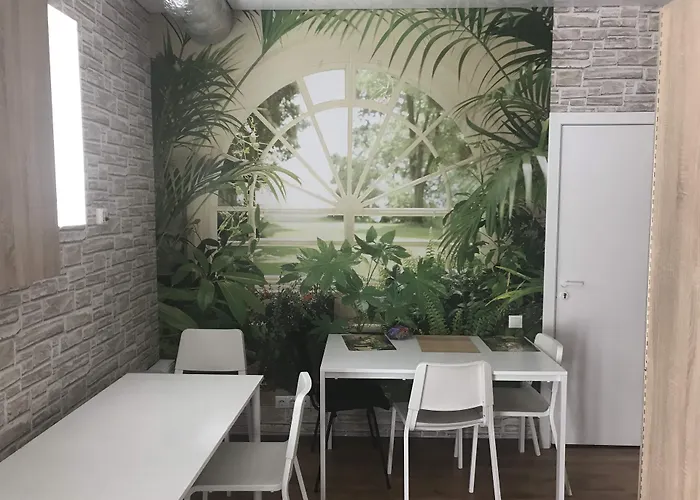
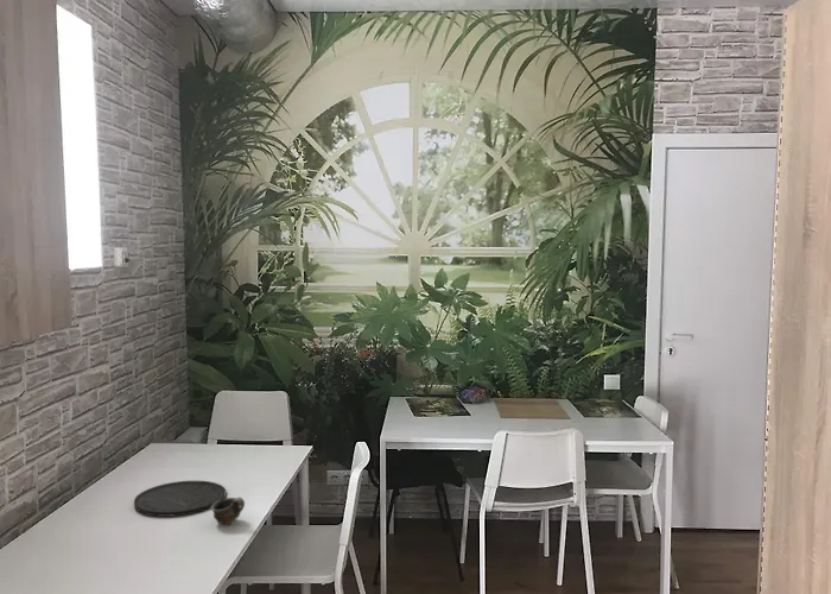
+ cup (227, 508)
+ plate (180, 497)
